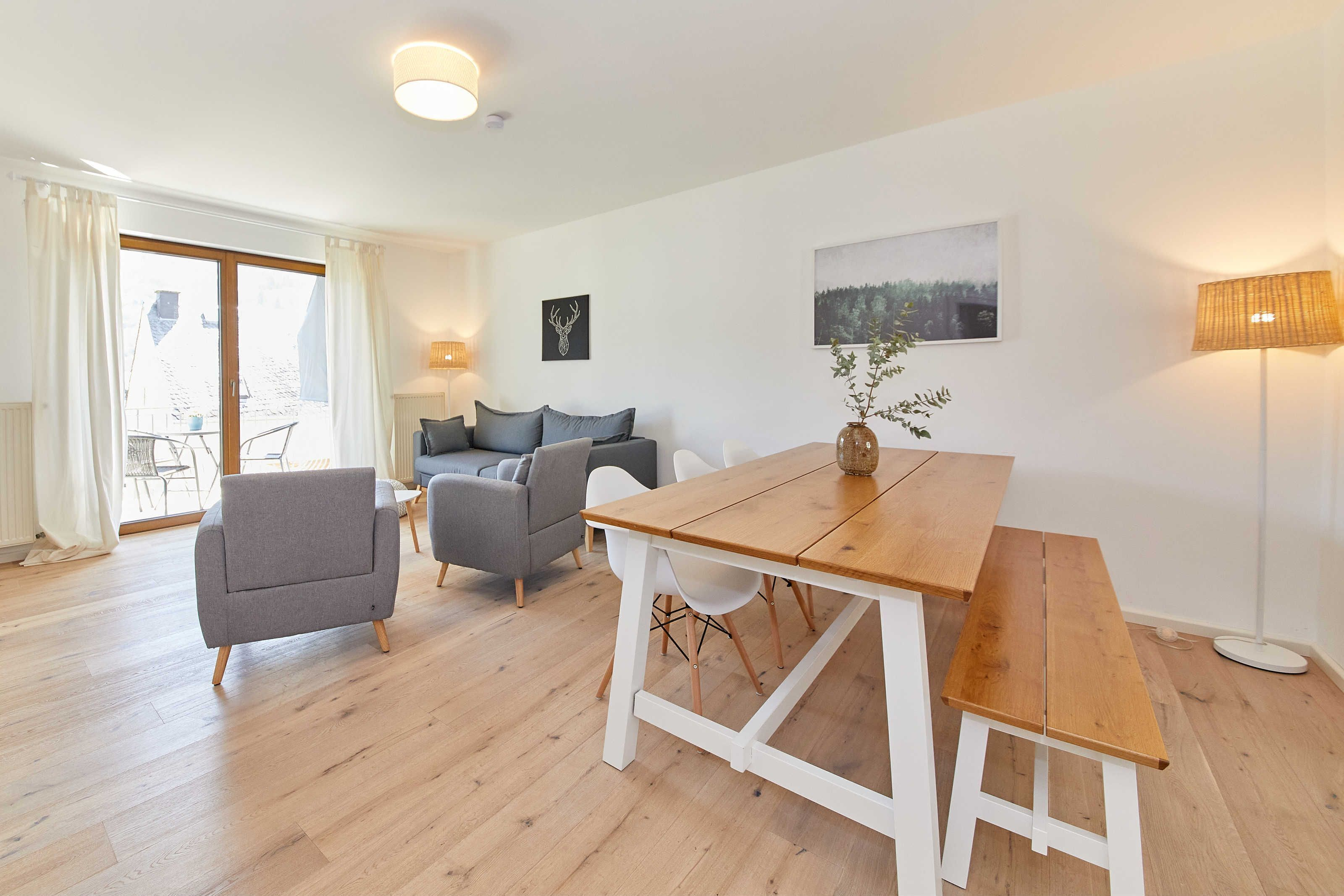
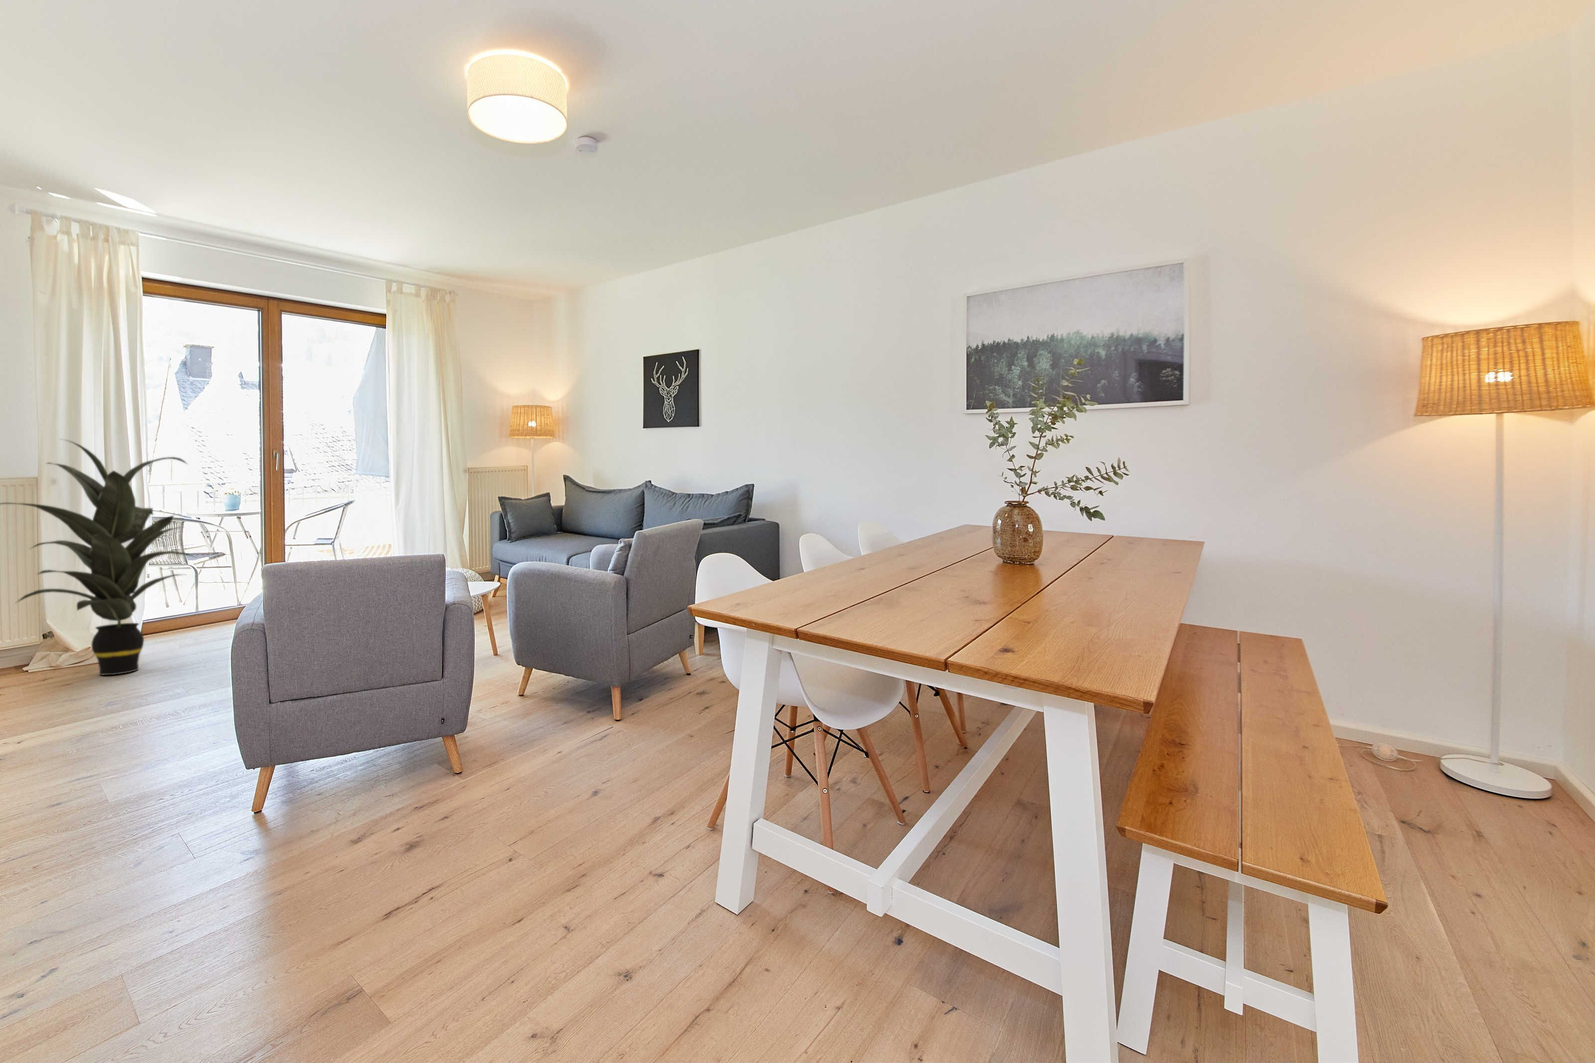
+ indoor plant (103, 558)
